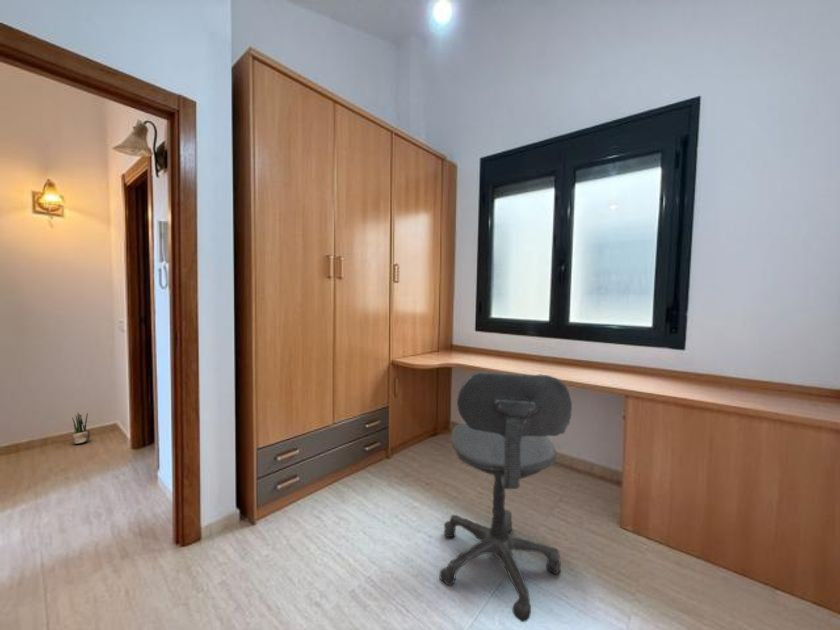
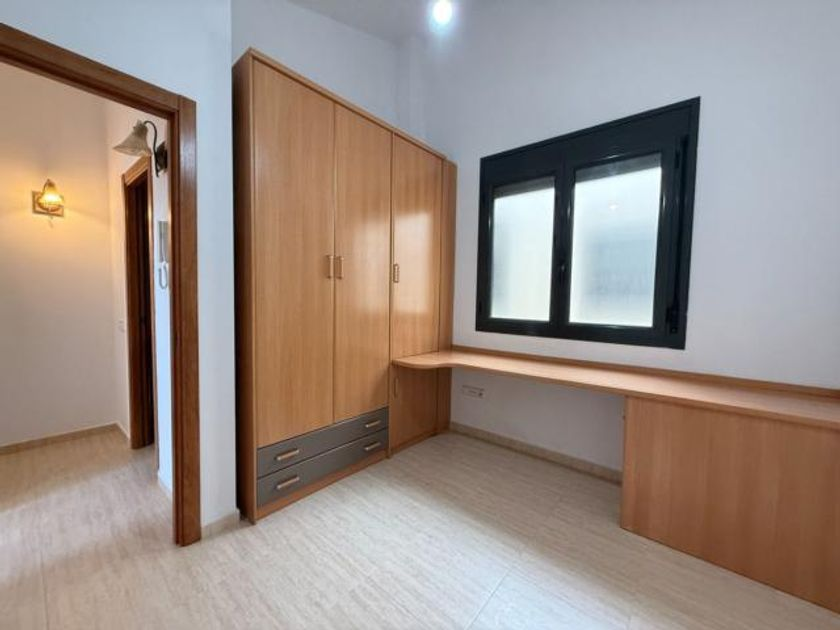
- office chair (502, 464)
- potted plant (80, 427)
